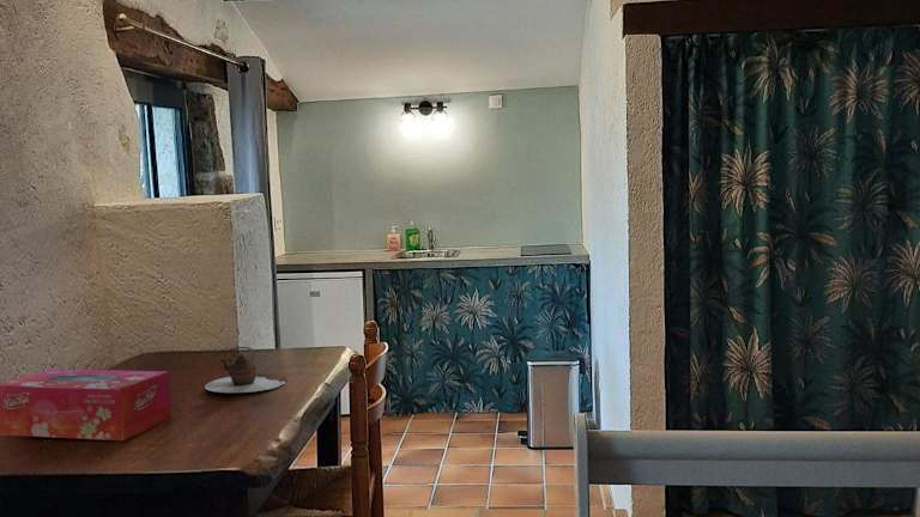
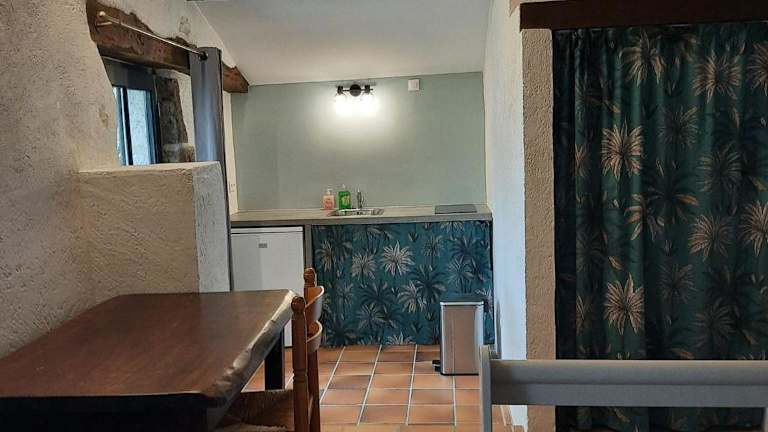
- tissue box (85, 402)
- teapot (246, 364)
